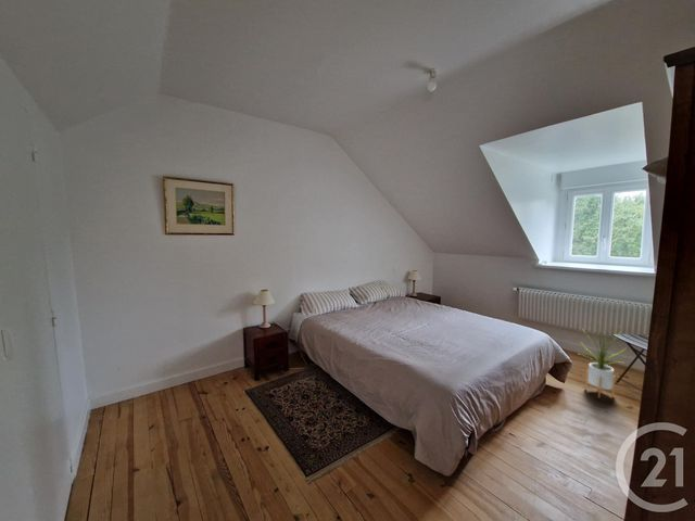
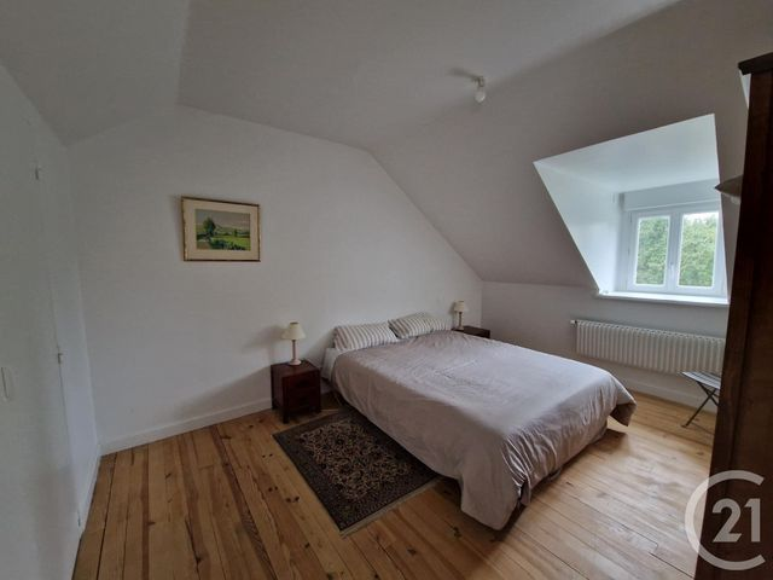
- house plant (601, 357)
